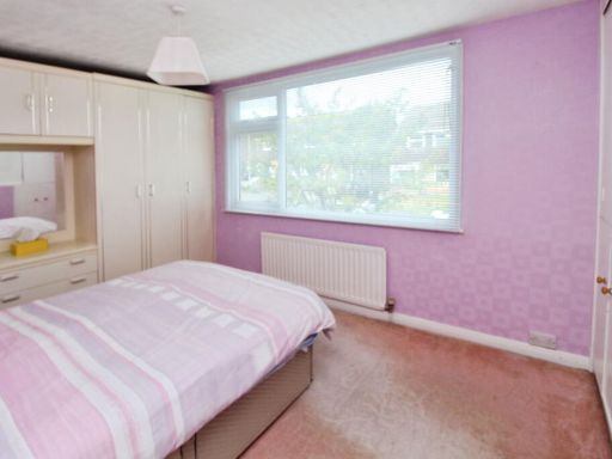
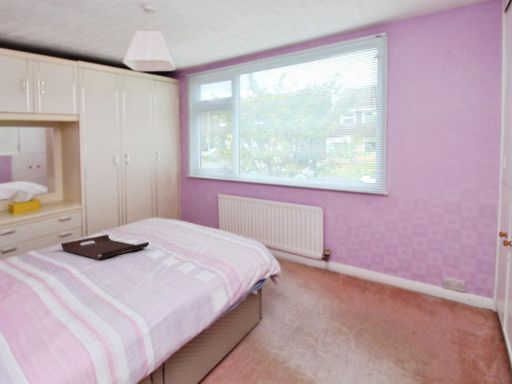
+ serving tray (105, 245)
